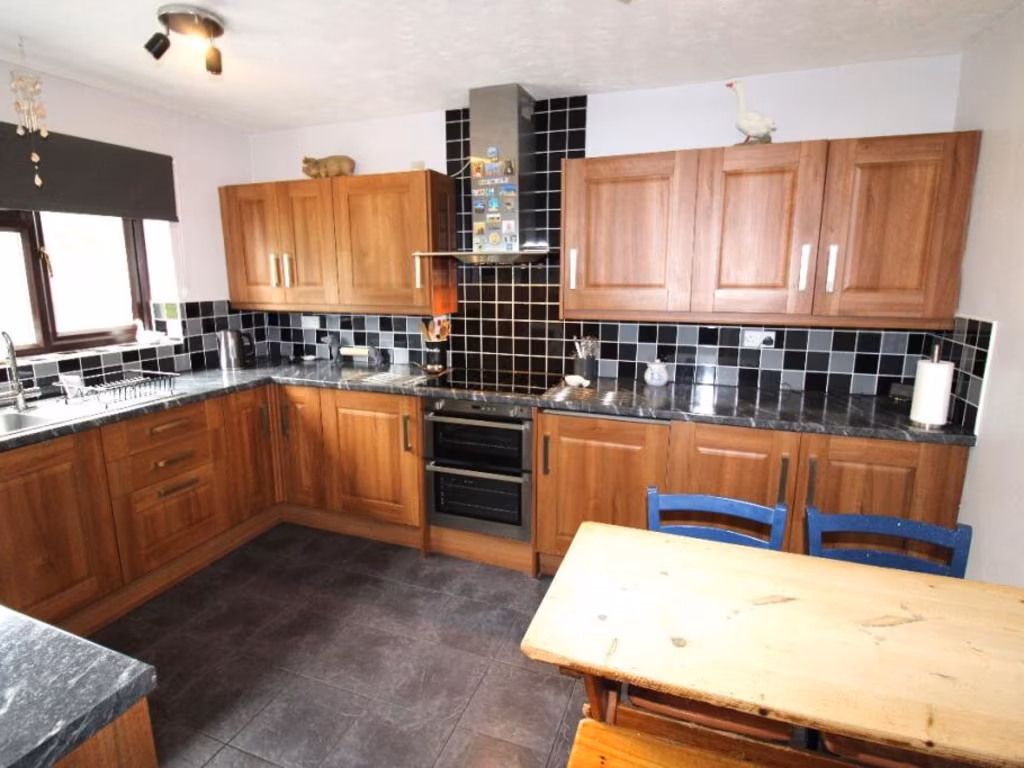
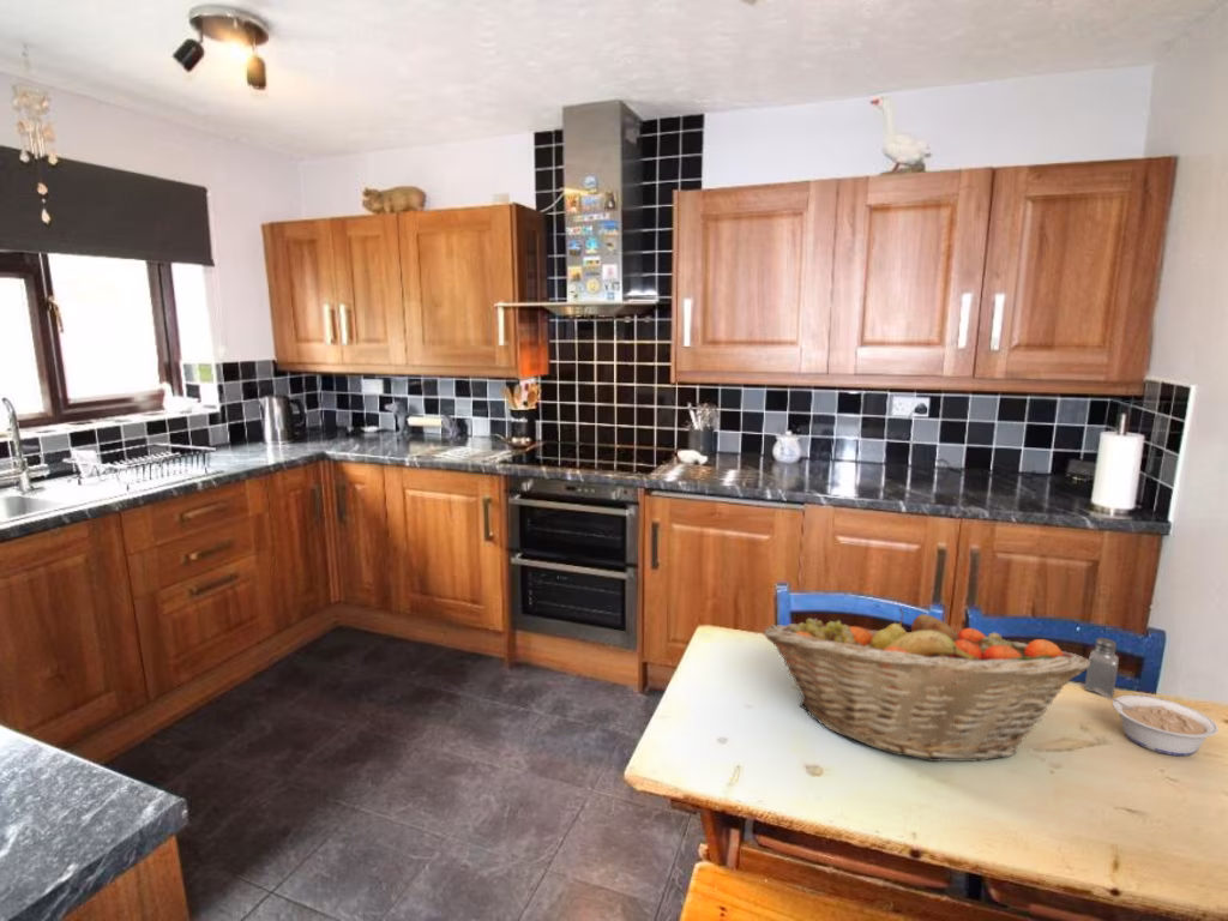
+ saltshaker (1102, 664)
+ fruit basket (910, 664)
+ legume (1157, 724)
